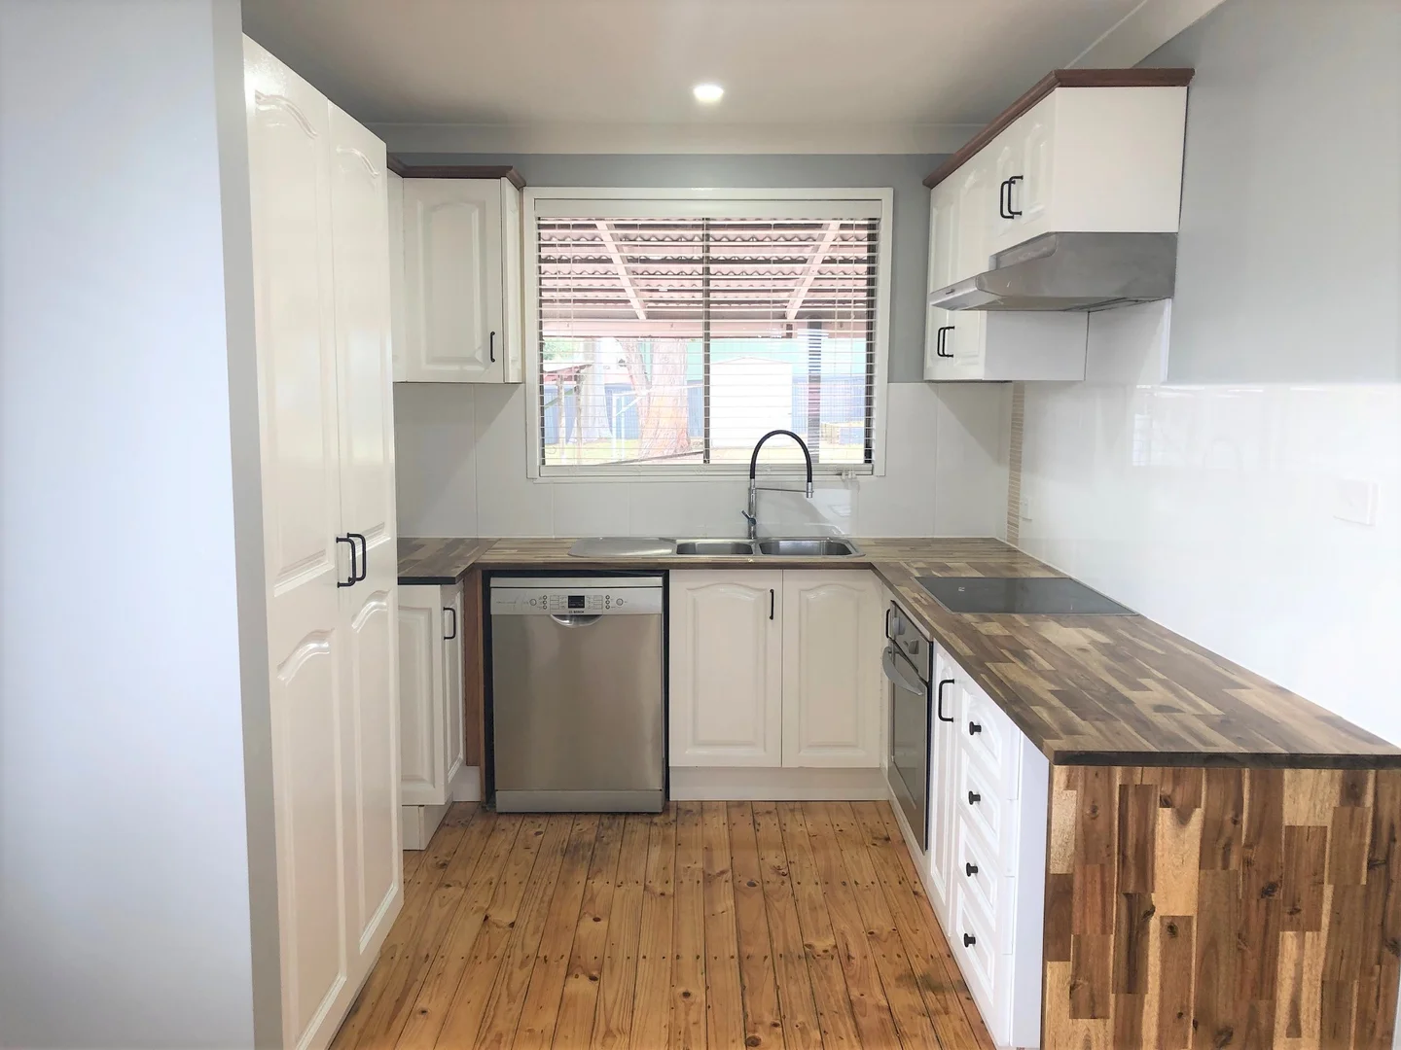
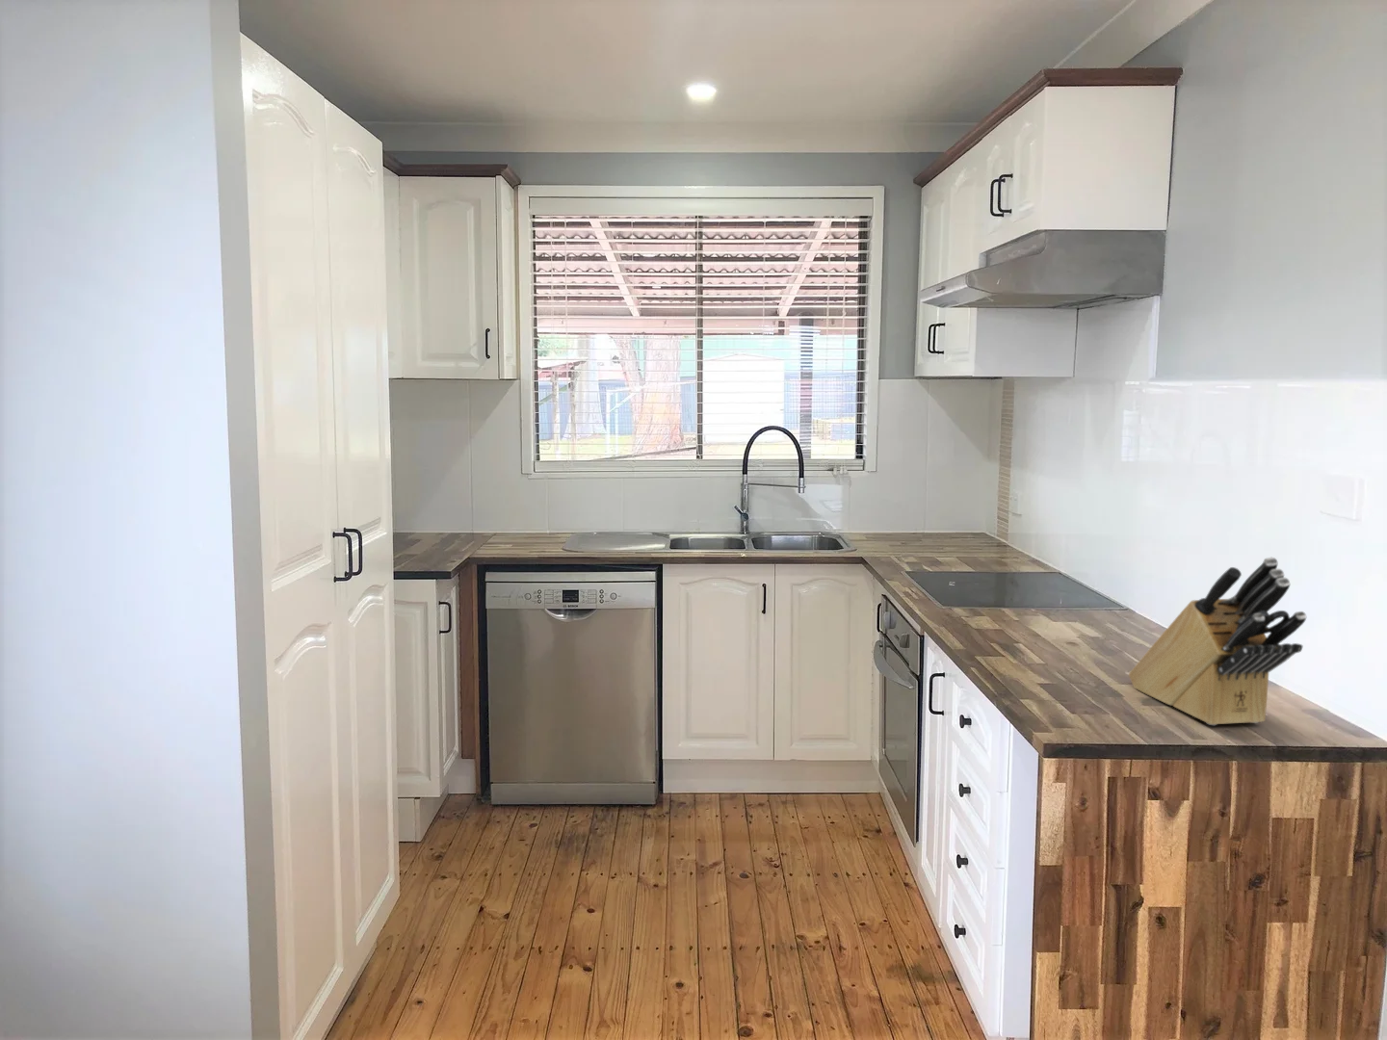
+ knife block (1212, 630)
